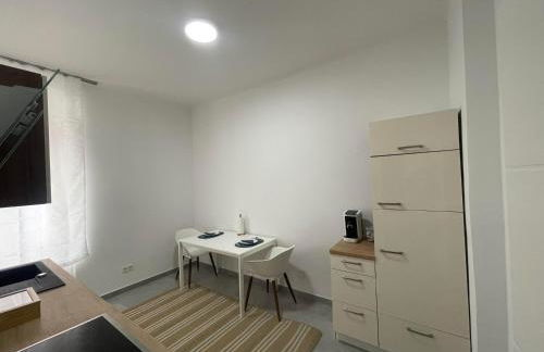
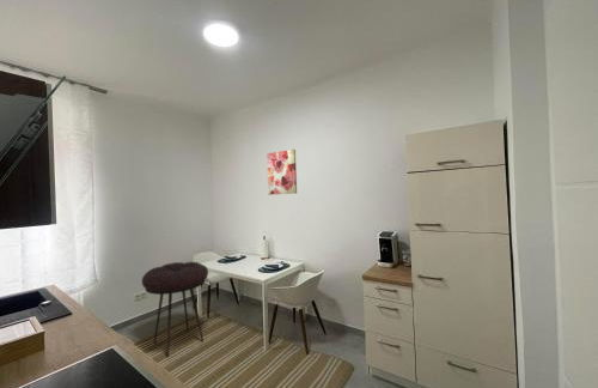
+ wall art (281, 172)
+ stool (183, 302)
